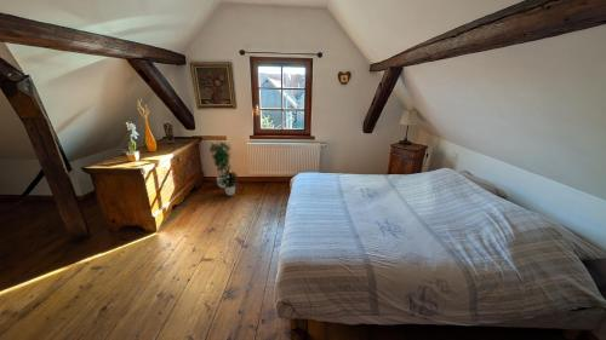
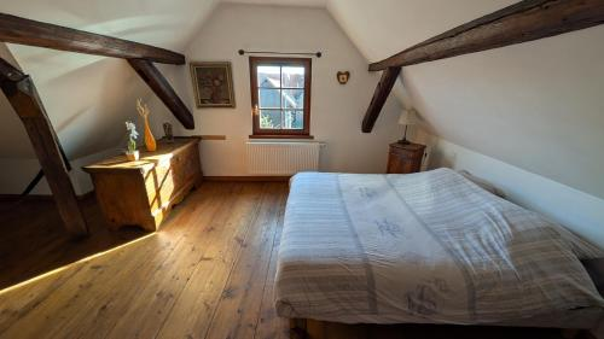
- potted plant (223, 166)
